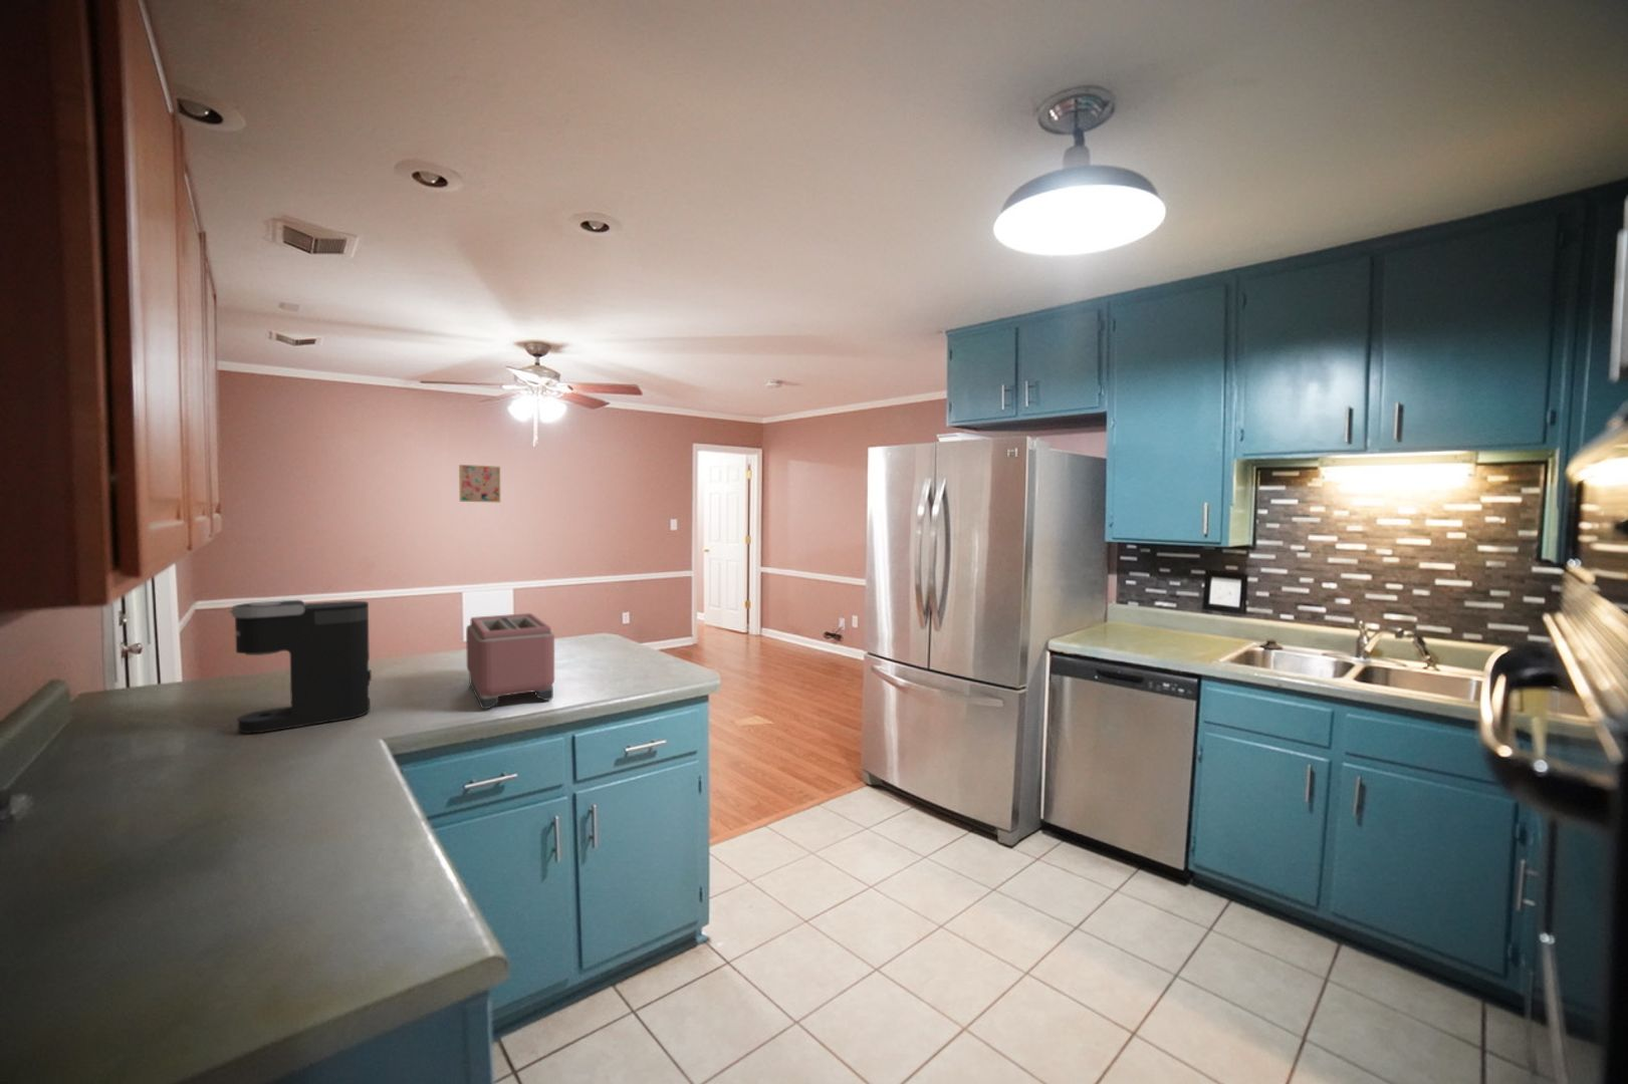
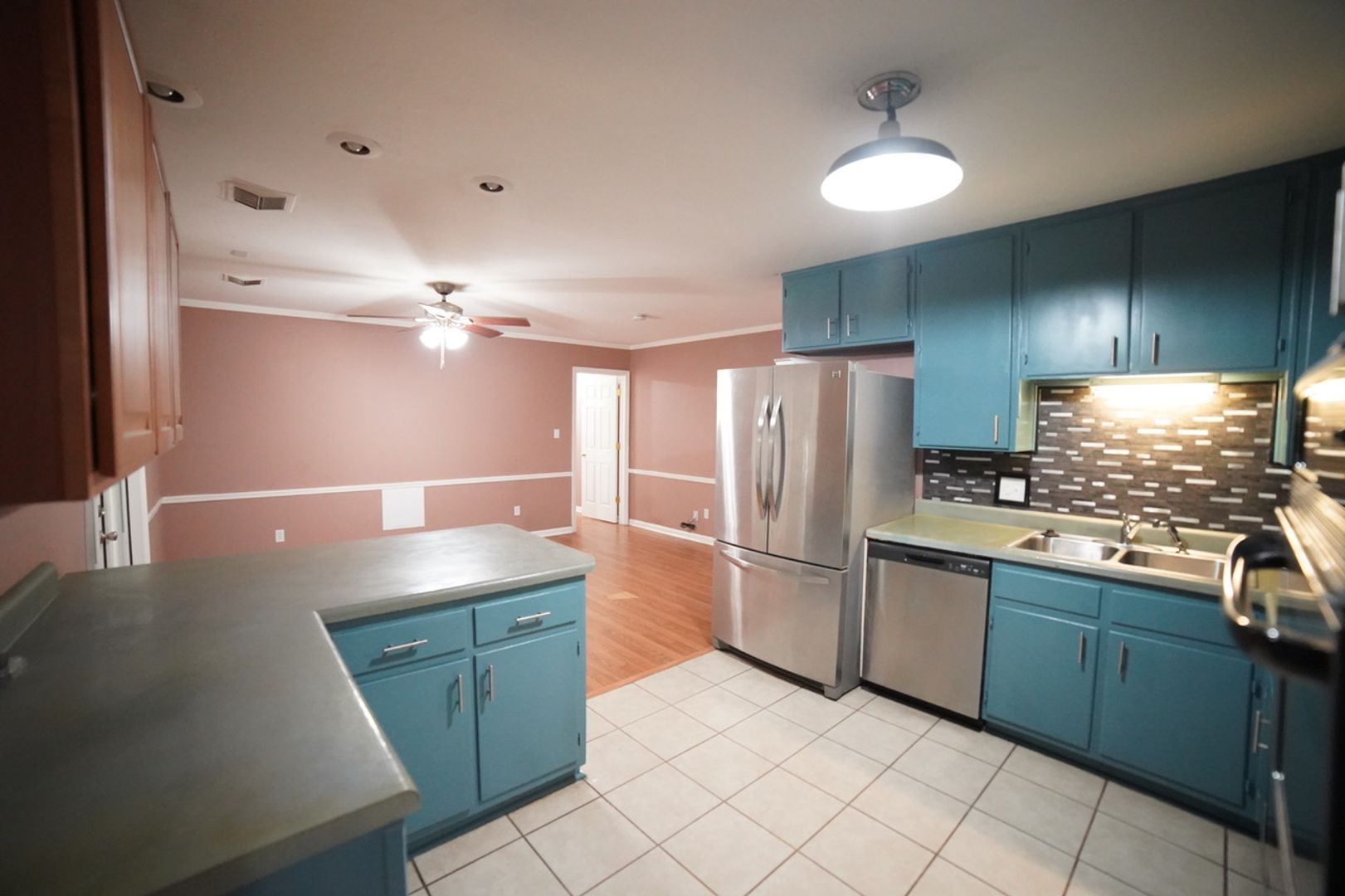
- toaster (508, 656)
- wall art (481, 484)
- coffee maker (304, 661)
